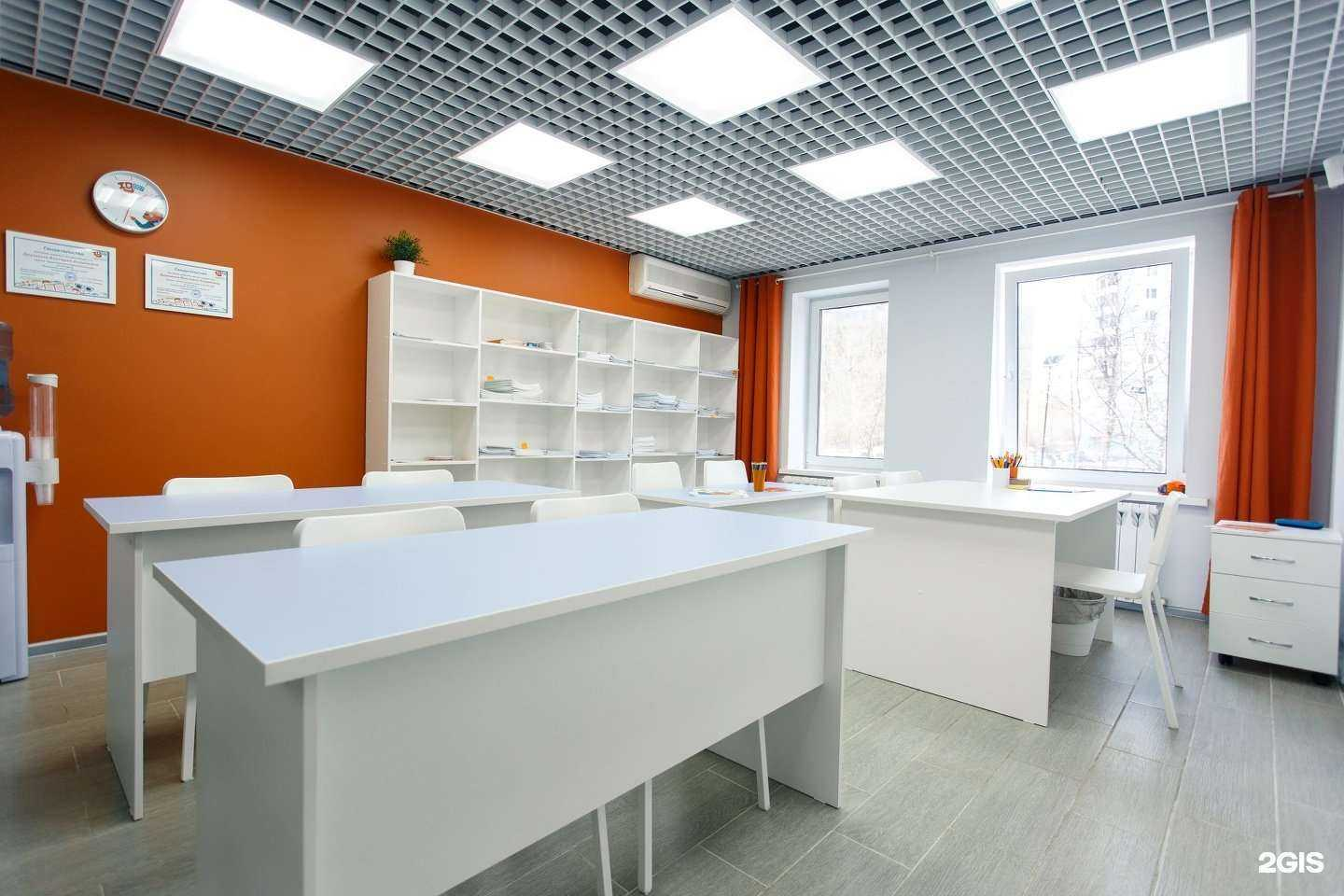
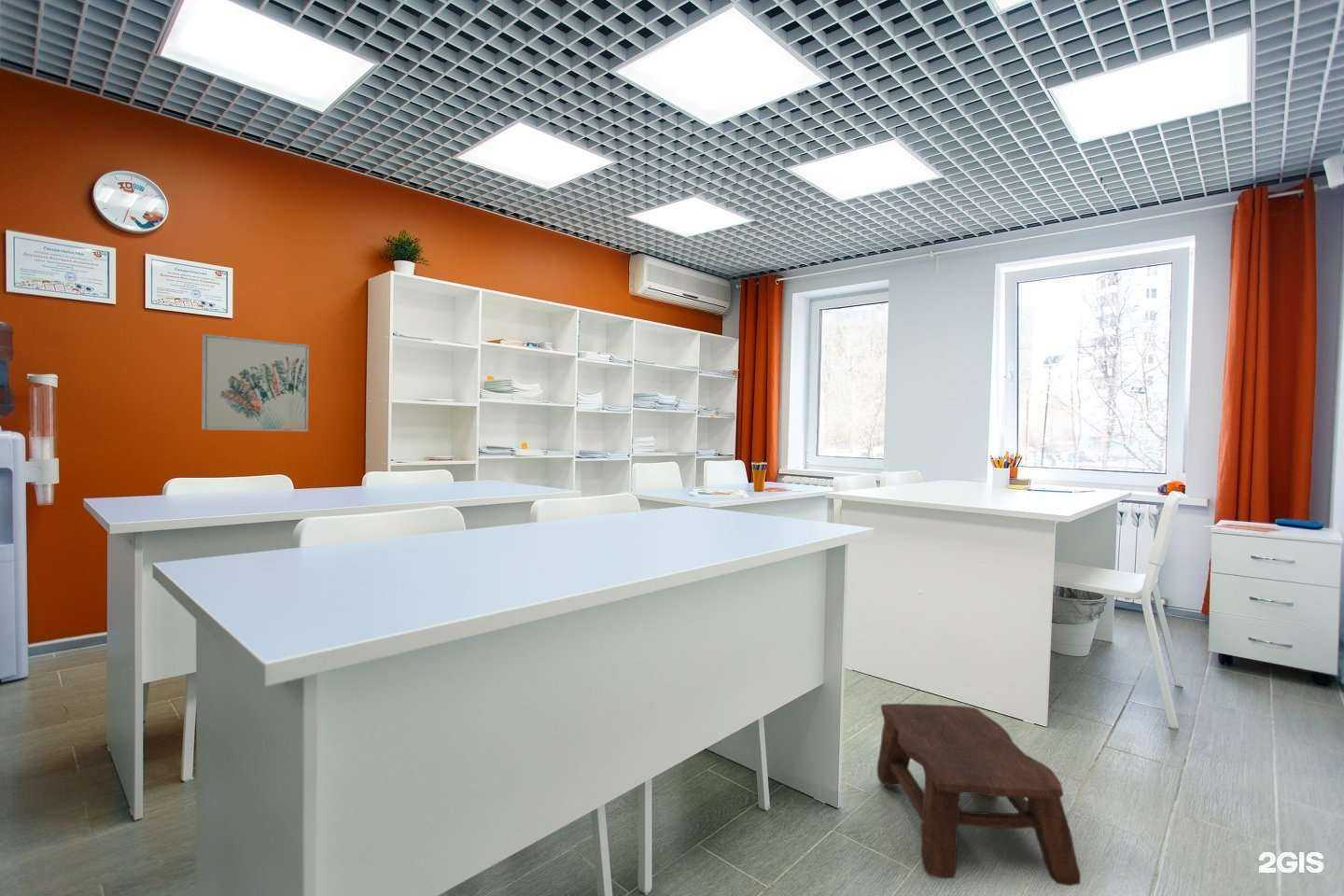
+ wall art (258, 385)
+ stool (967, 782)
